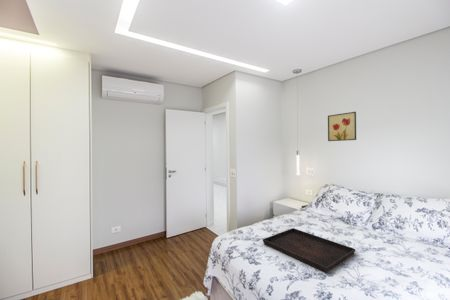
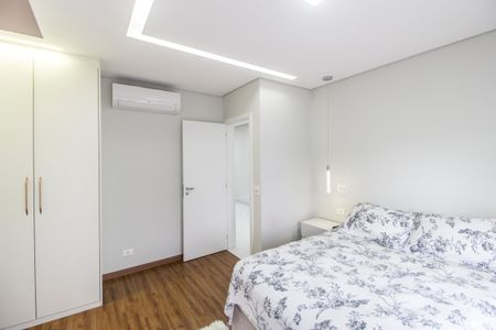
- serving tray (306, 246)
- wall art (341, 127)
